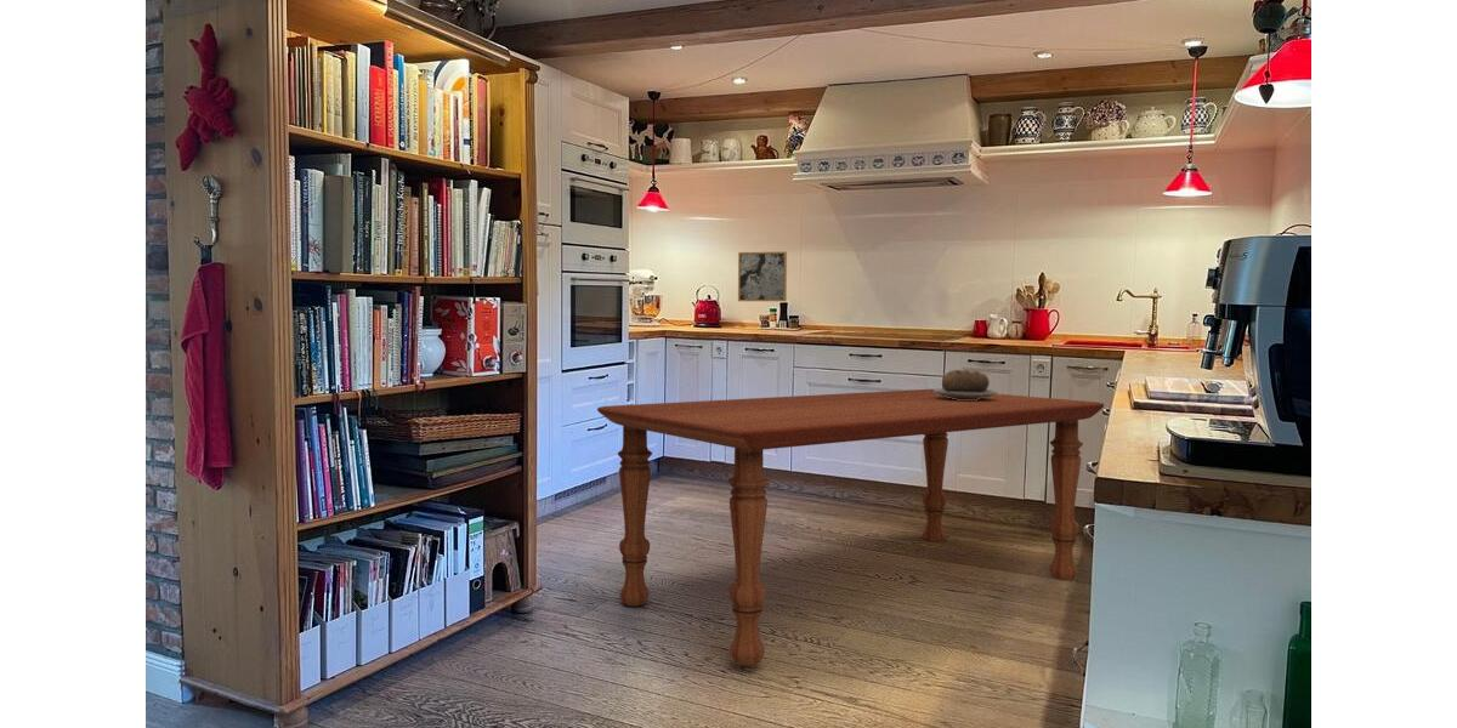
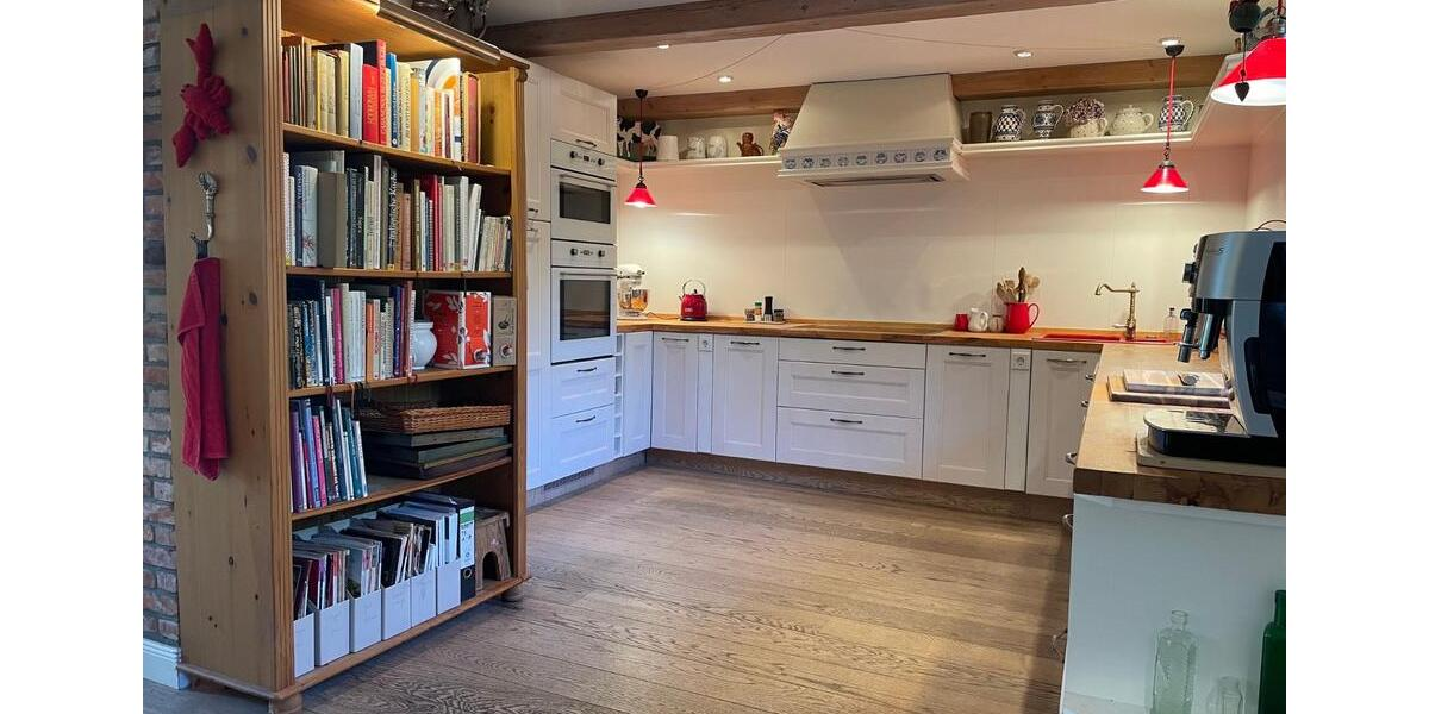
- bread (965, 383)
- wall art (761, 277)
- dining table (852, 440)
